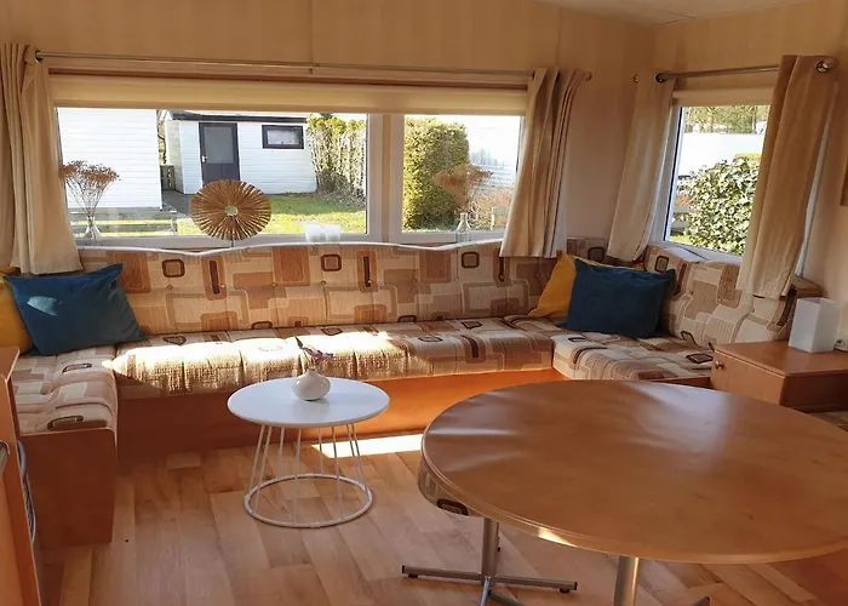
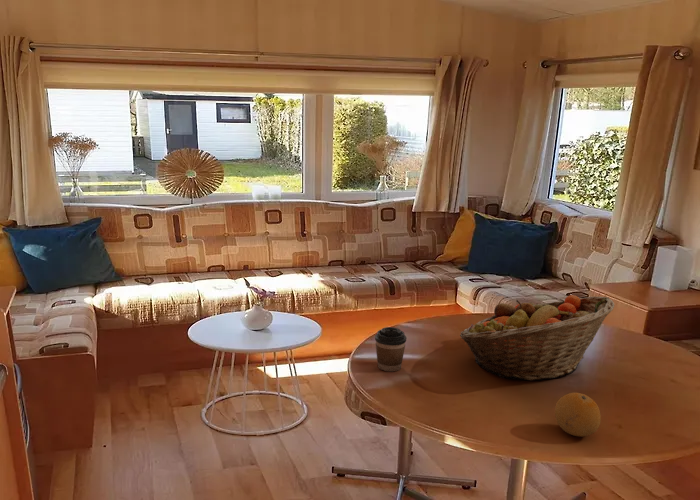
+ fruit basket (536, 329)
+ coffee cup (390, 347)
+ fruit (577, 413)
